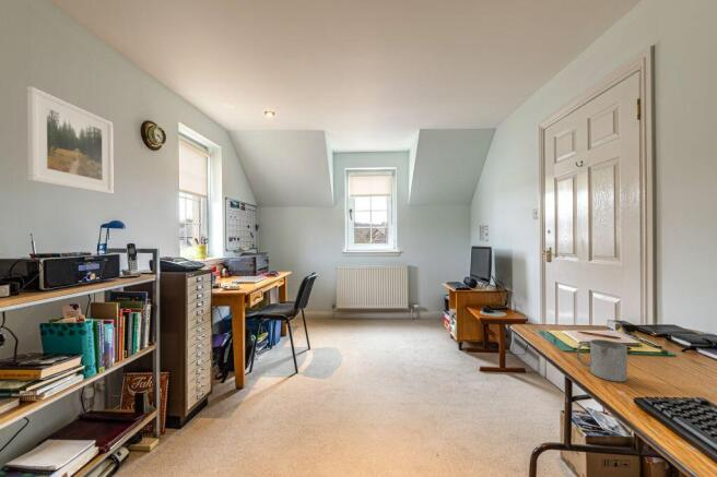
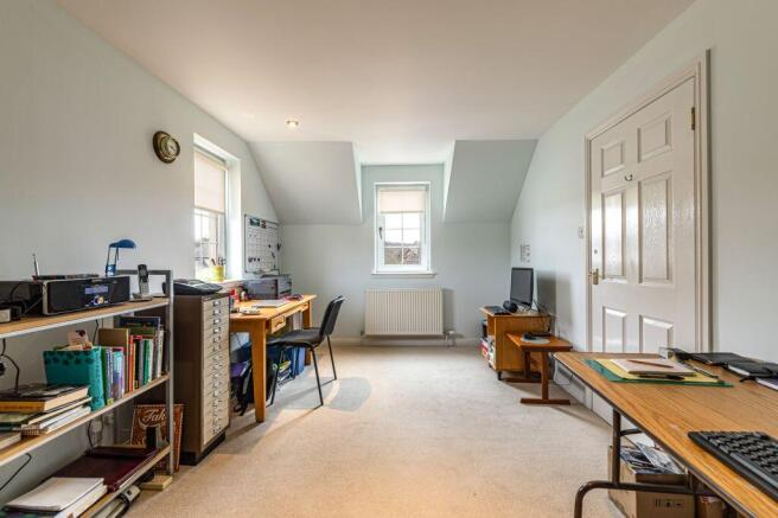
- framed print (75, 147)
- mug (600, 357)
